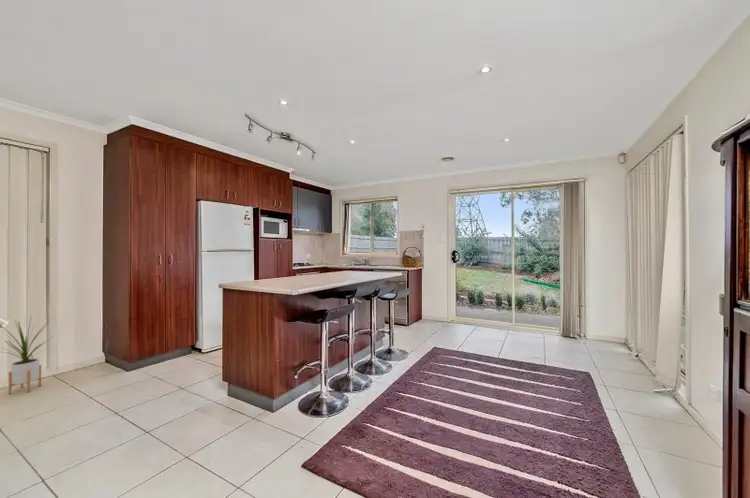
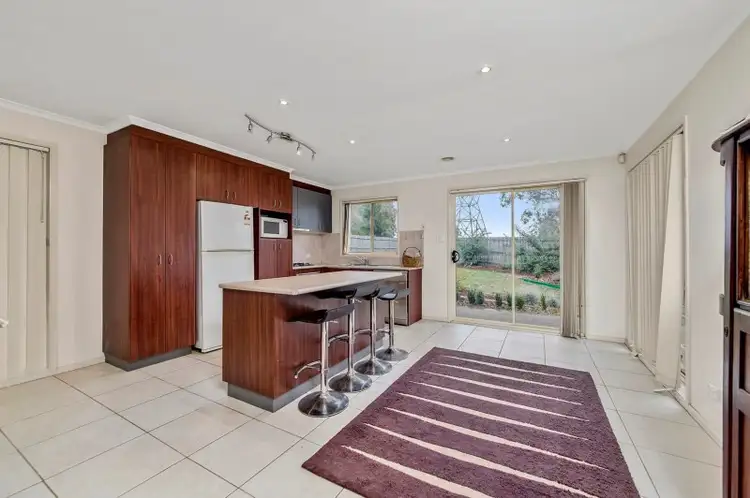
- house plant (25, 352)
